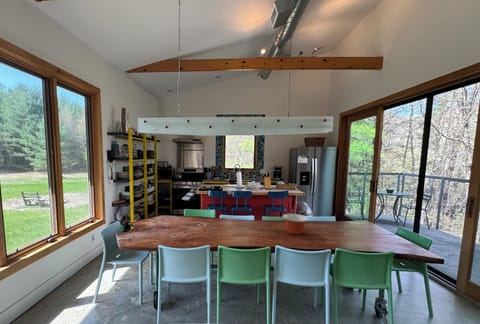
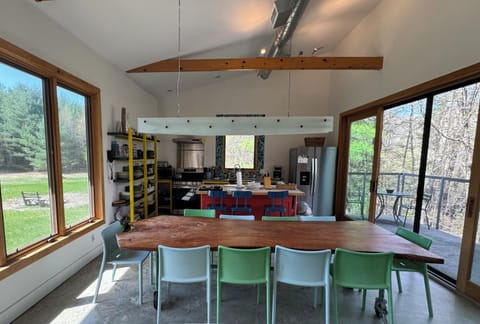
- mixing bowl (294, 224)
